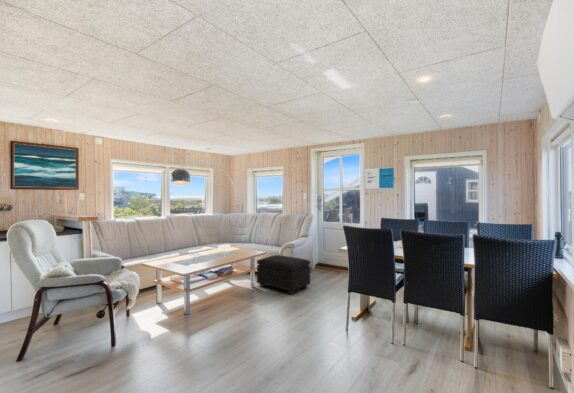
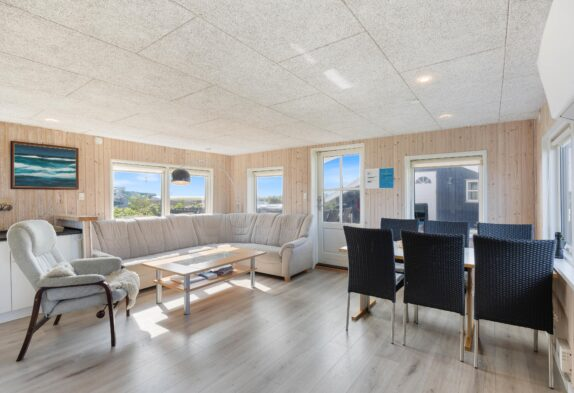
- footstool (283, 272)
